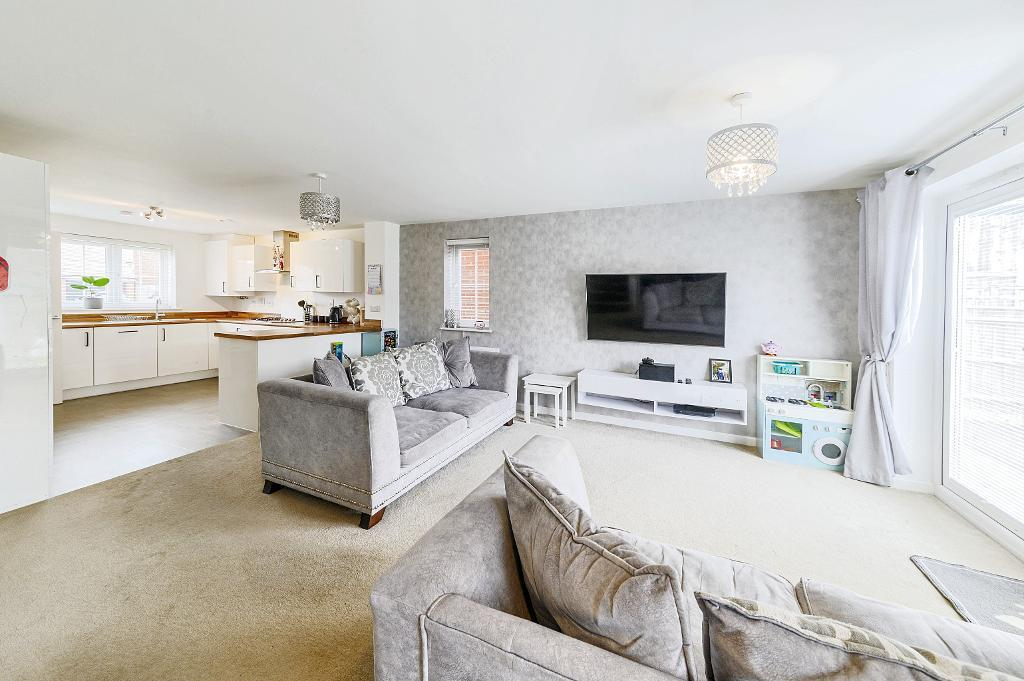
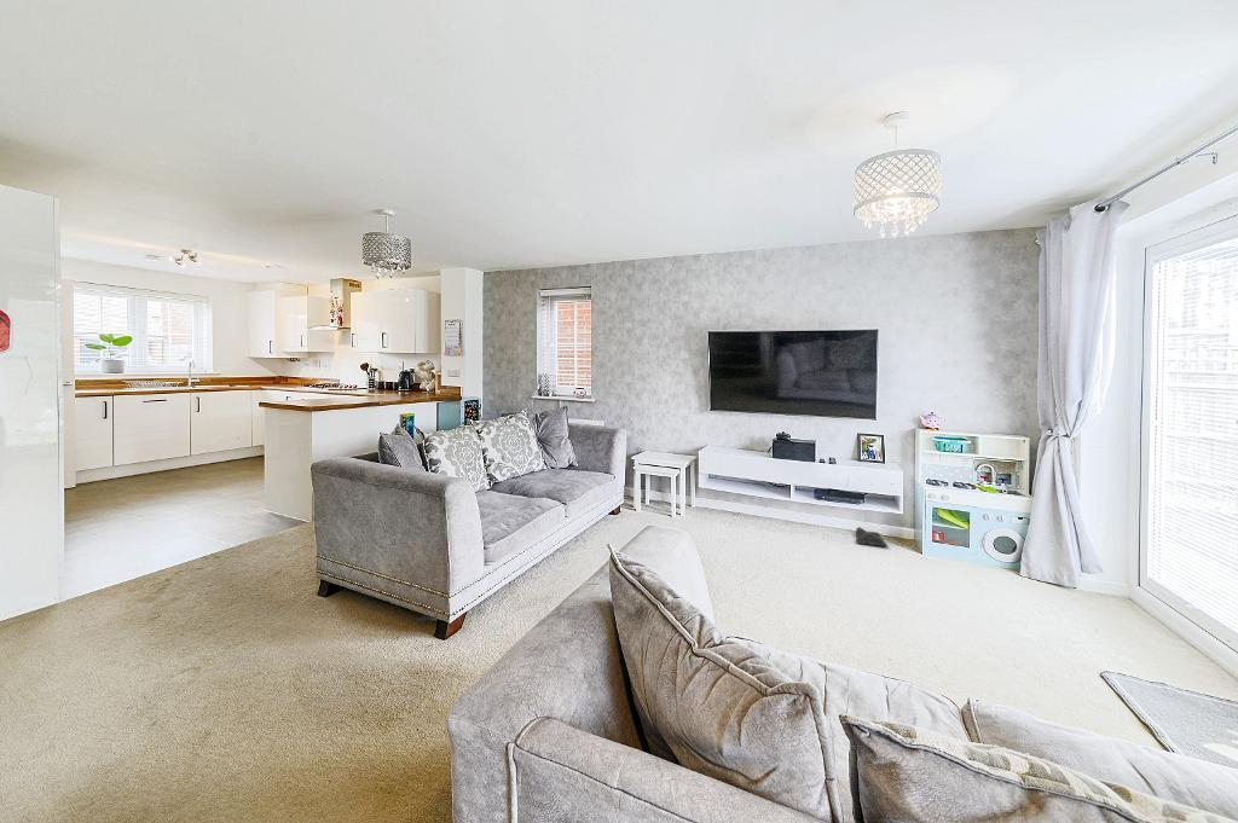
+ bag (870, 535)
